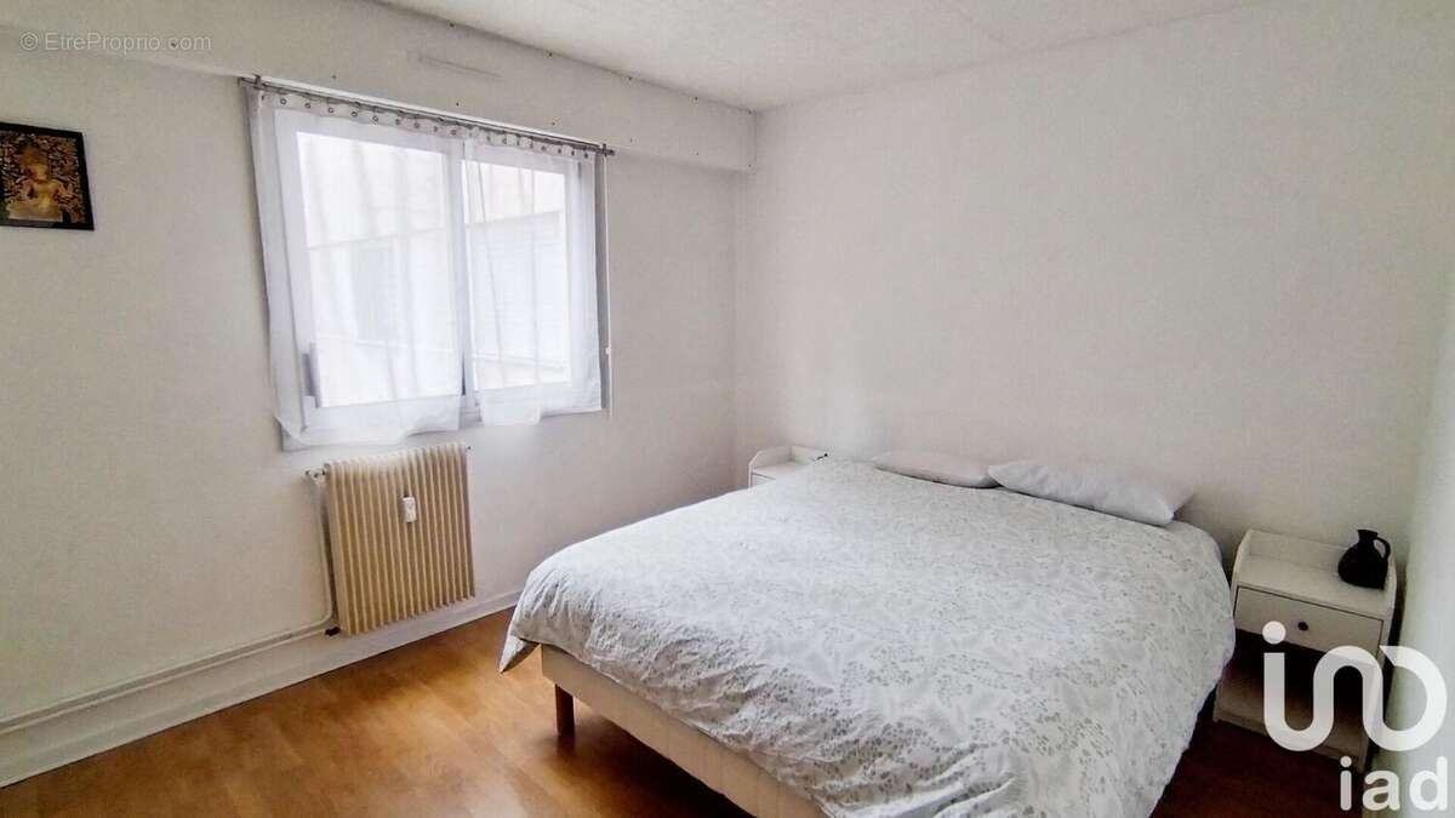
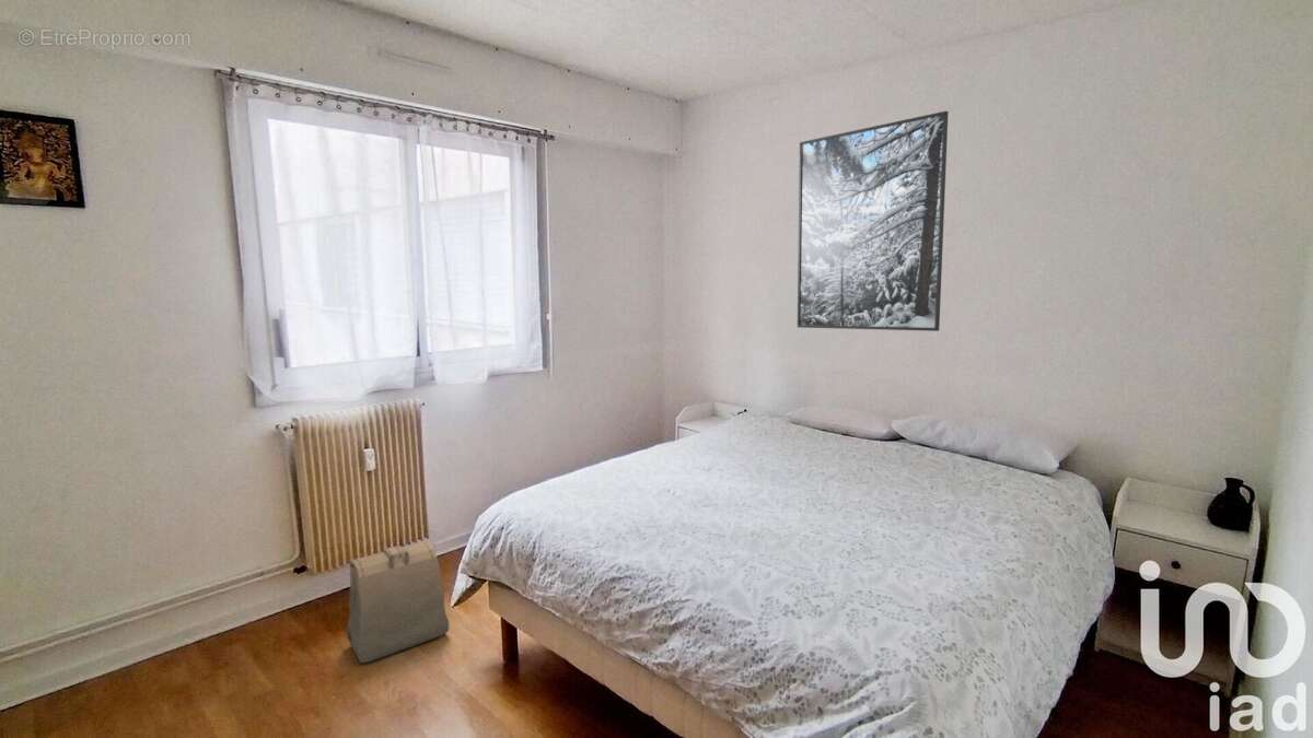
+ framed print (864, 230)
+ backpack (395, 591)
